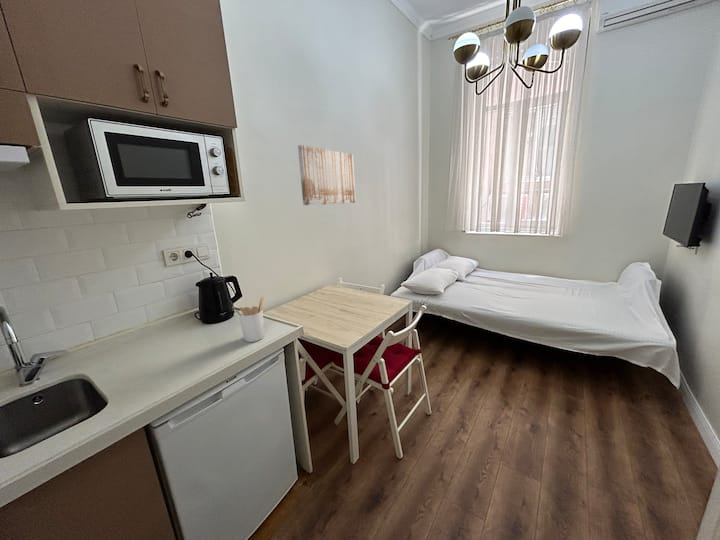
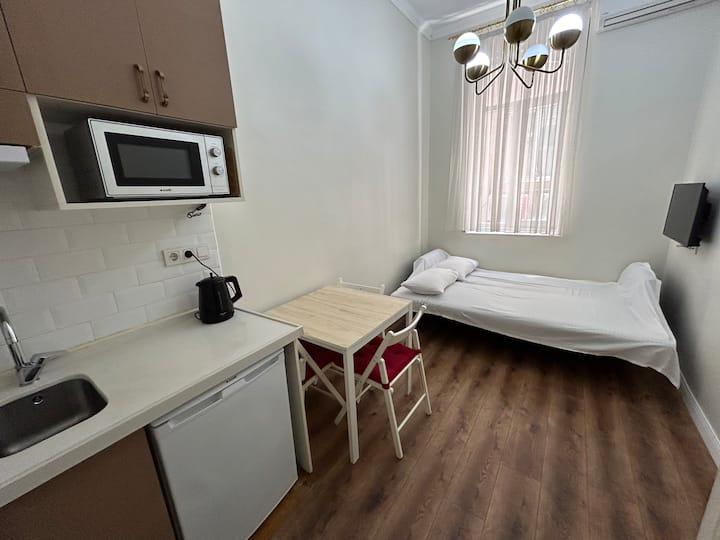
- wall art (330, 177)
- utensil holder (251, 320)
